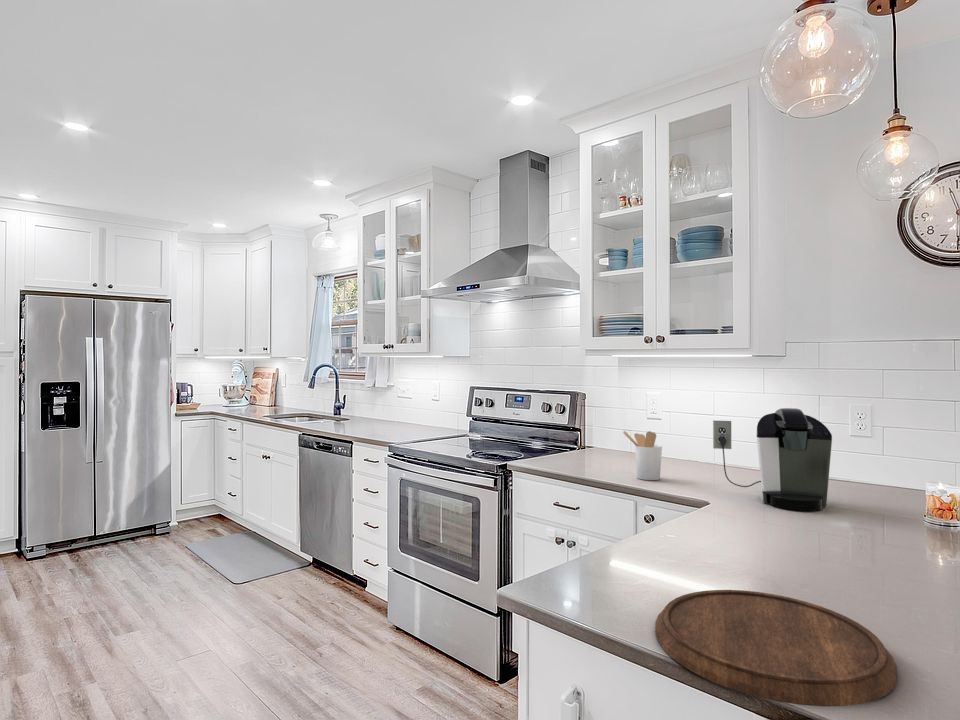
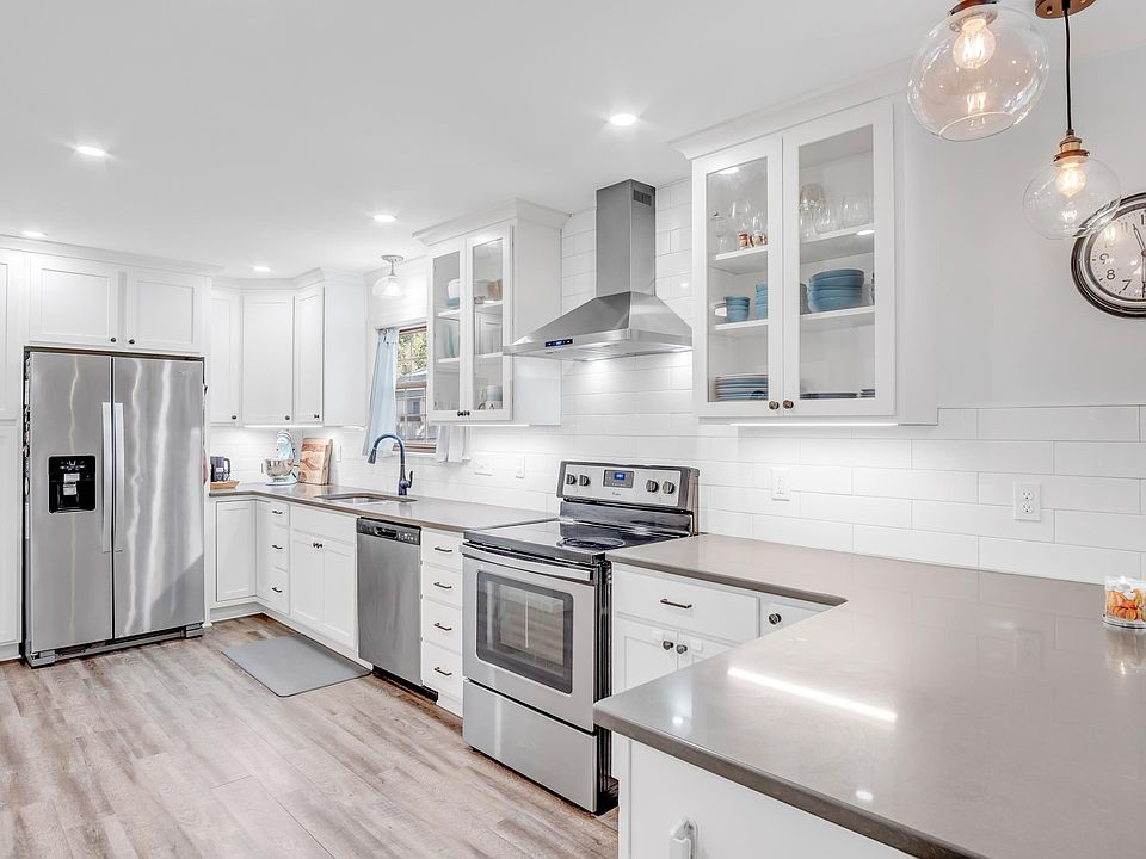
- coffee maker (771, 454)
- cutting board (766, 636)
- utensil holder (641, 453)
